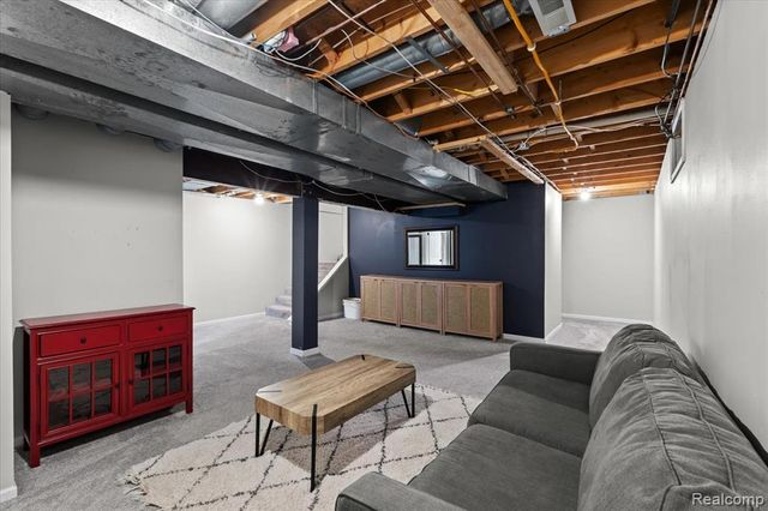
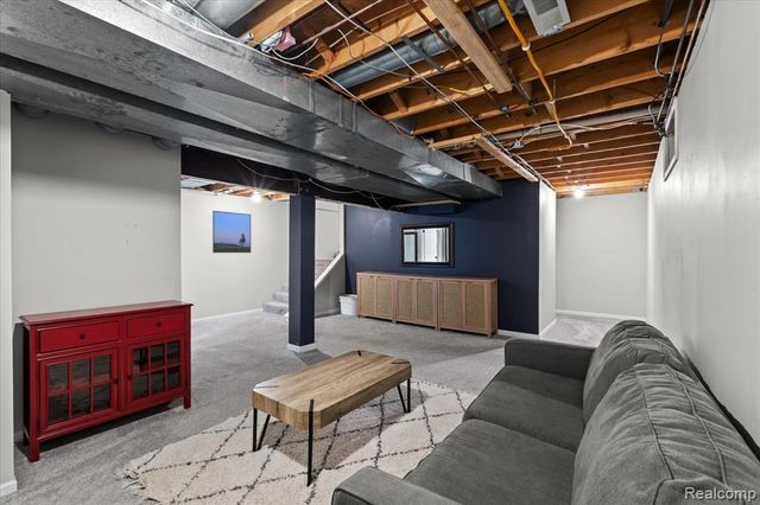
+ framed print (233, 232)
